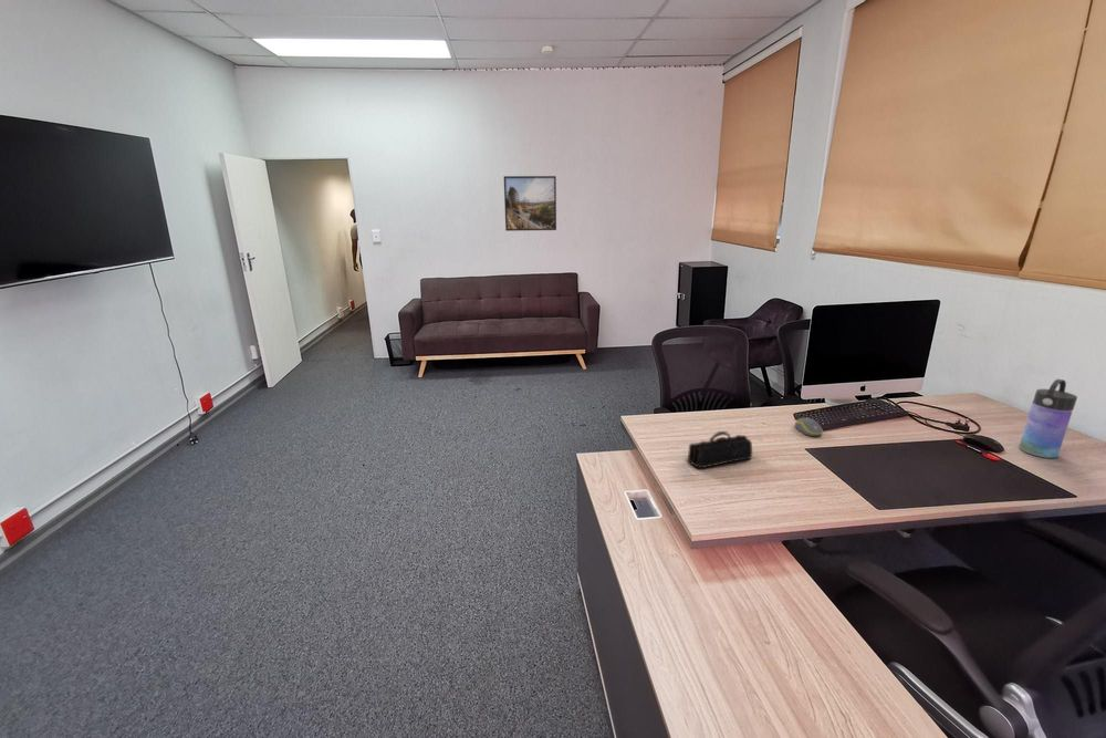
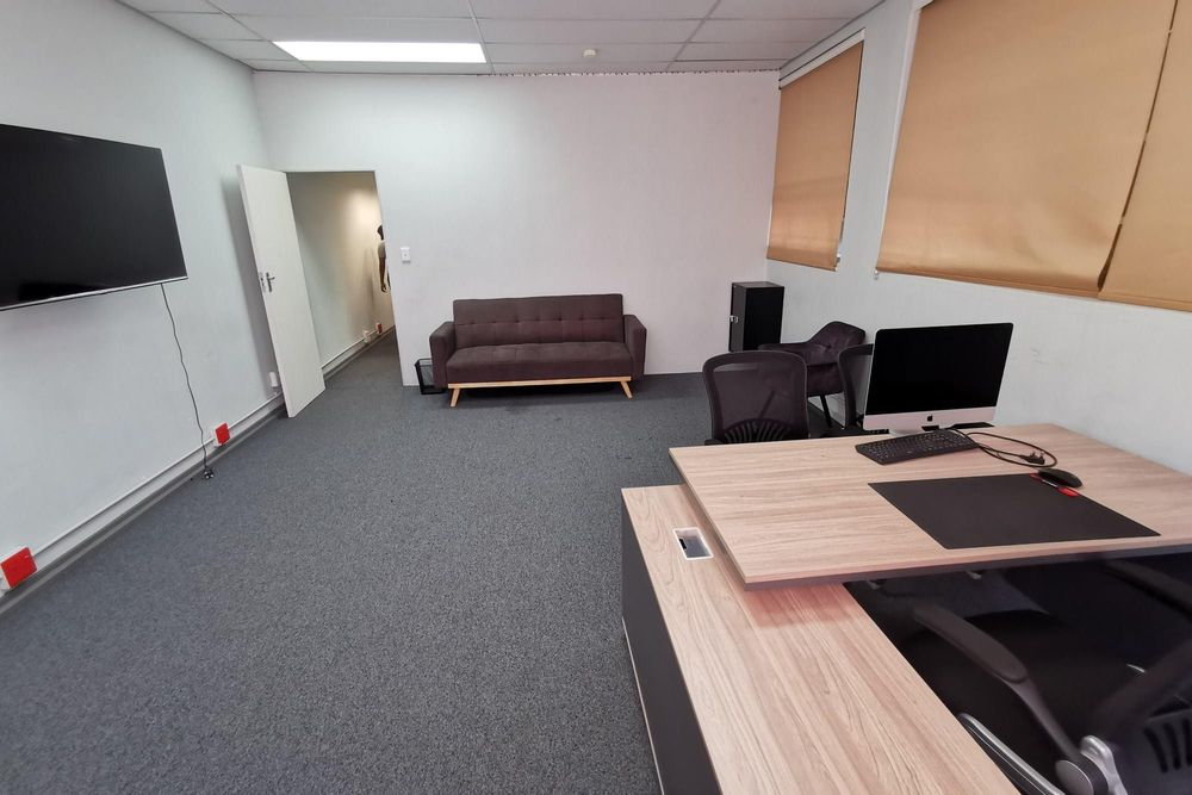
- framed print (530, 204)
- computer mouse (808, 425)
- water bottle (1048, 416)
- pencil case (720, 445)
